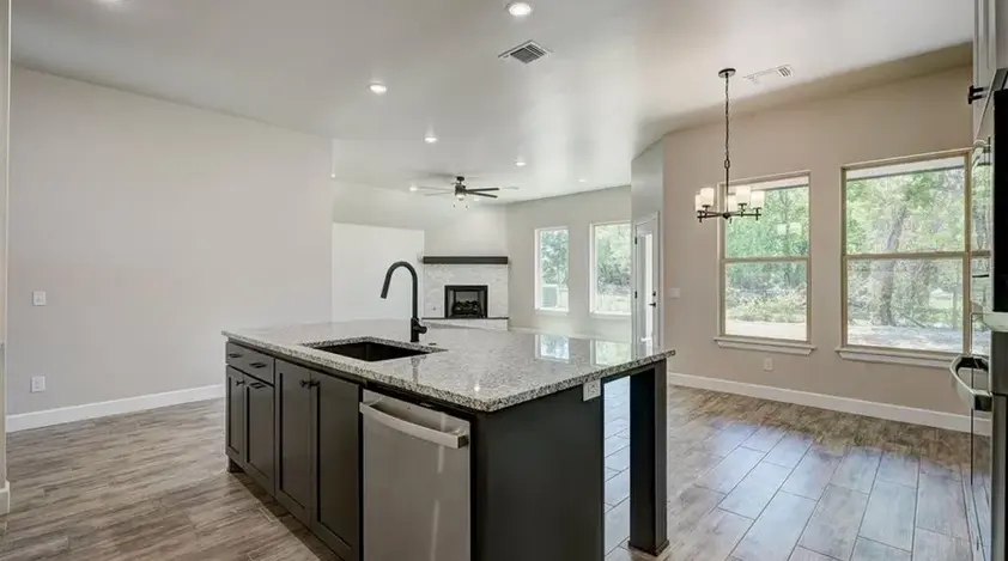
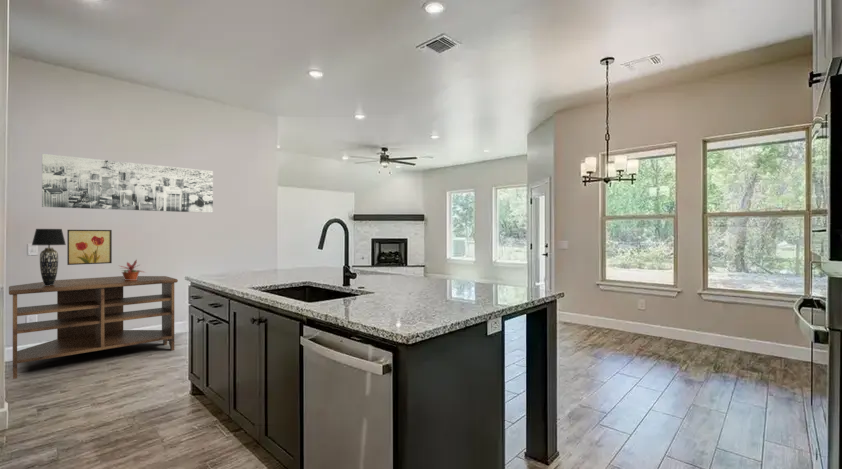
+ wall art (90, 246)
+ potted plant (131, 269)
+ wall art (137, 186)
+ tv stand (96, 317)
+ table lamp (49, 256)
